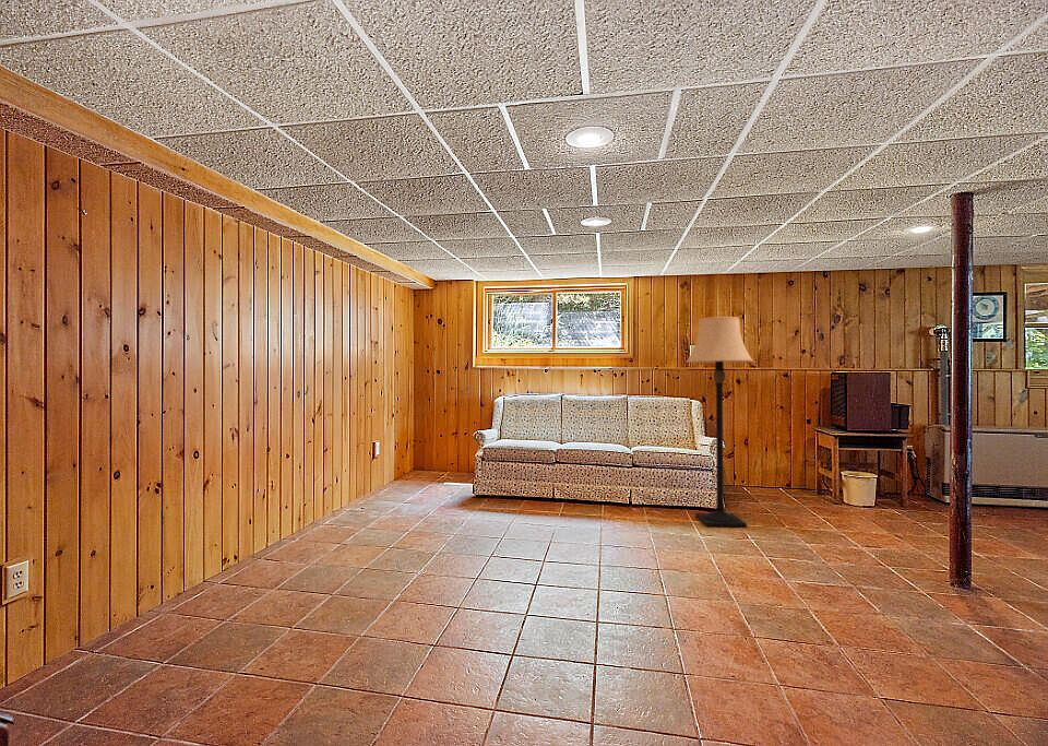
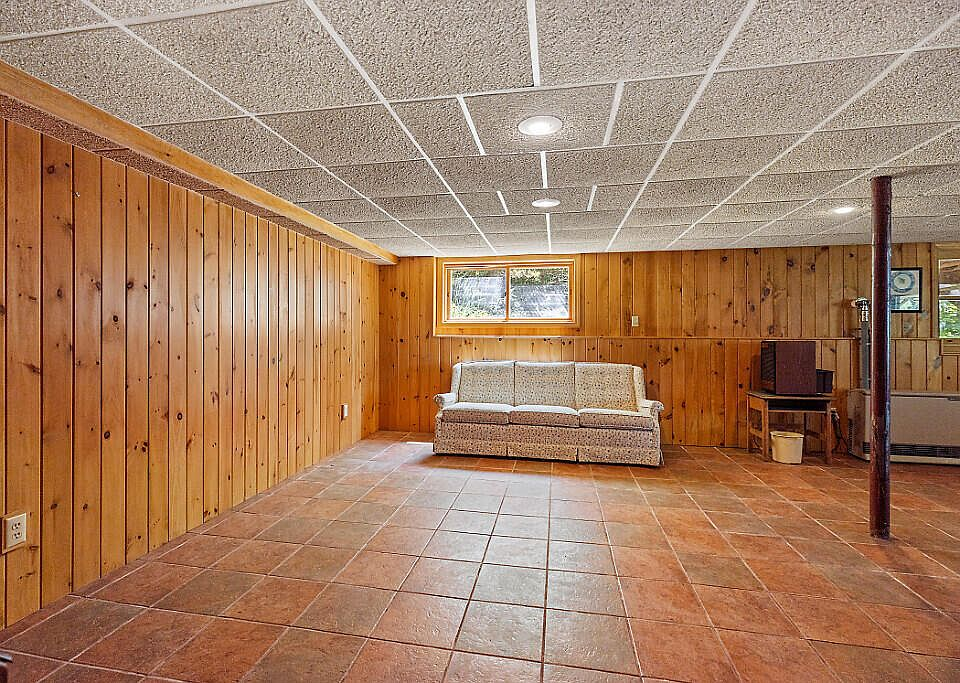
- lamp (719, 419)
